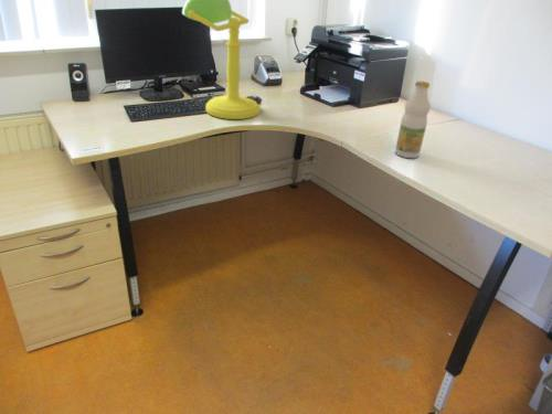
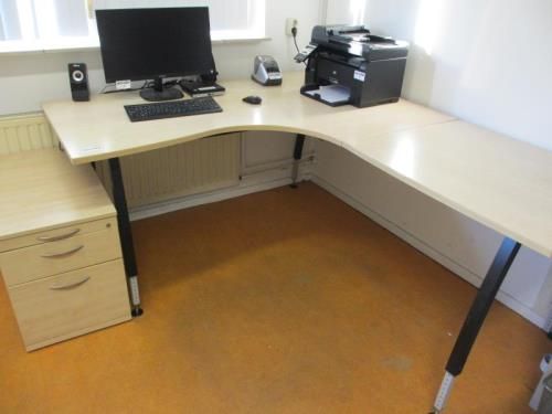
- desk lamp (227, 54)
- bottle (414, 119)
